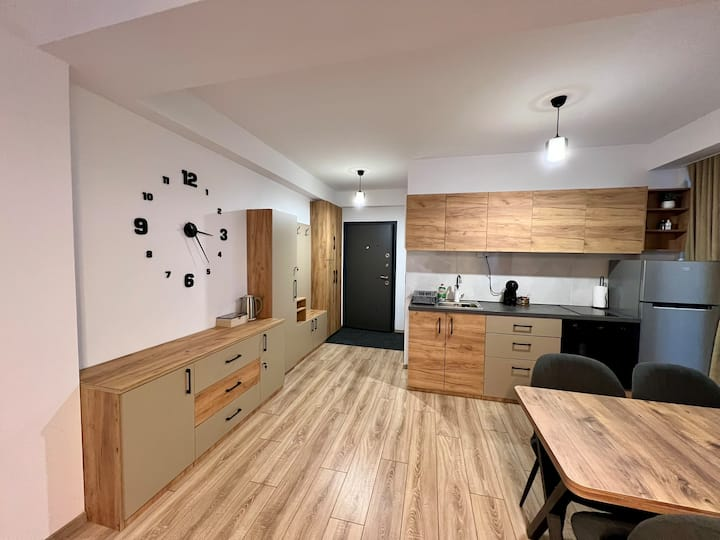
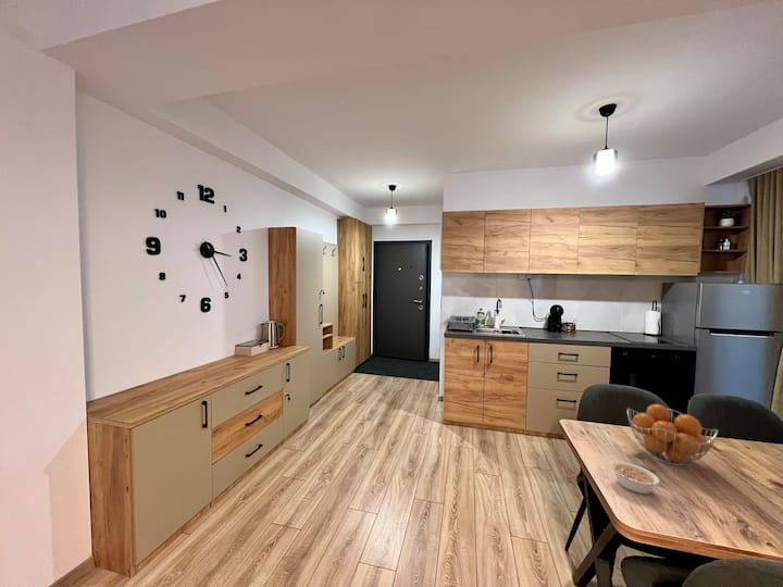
+ legume (635, 478)
+ fruit basket (668, 434)
